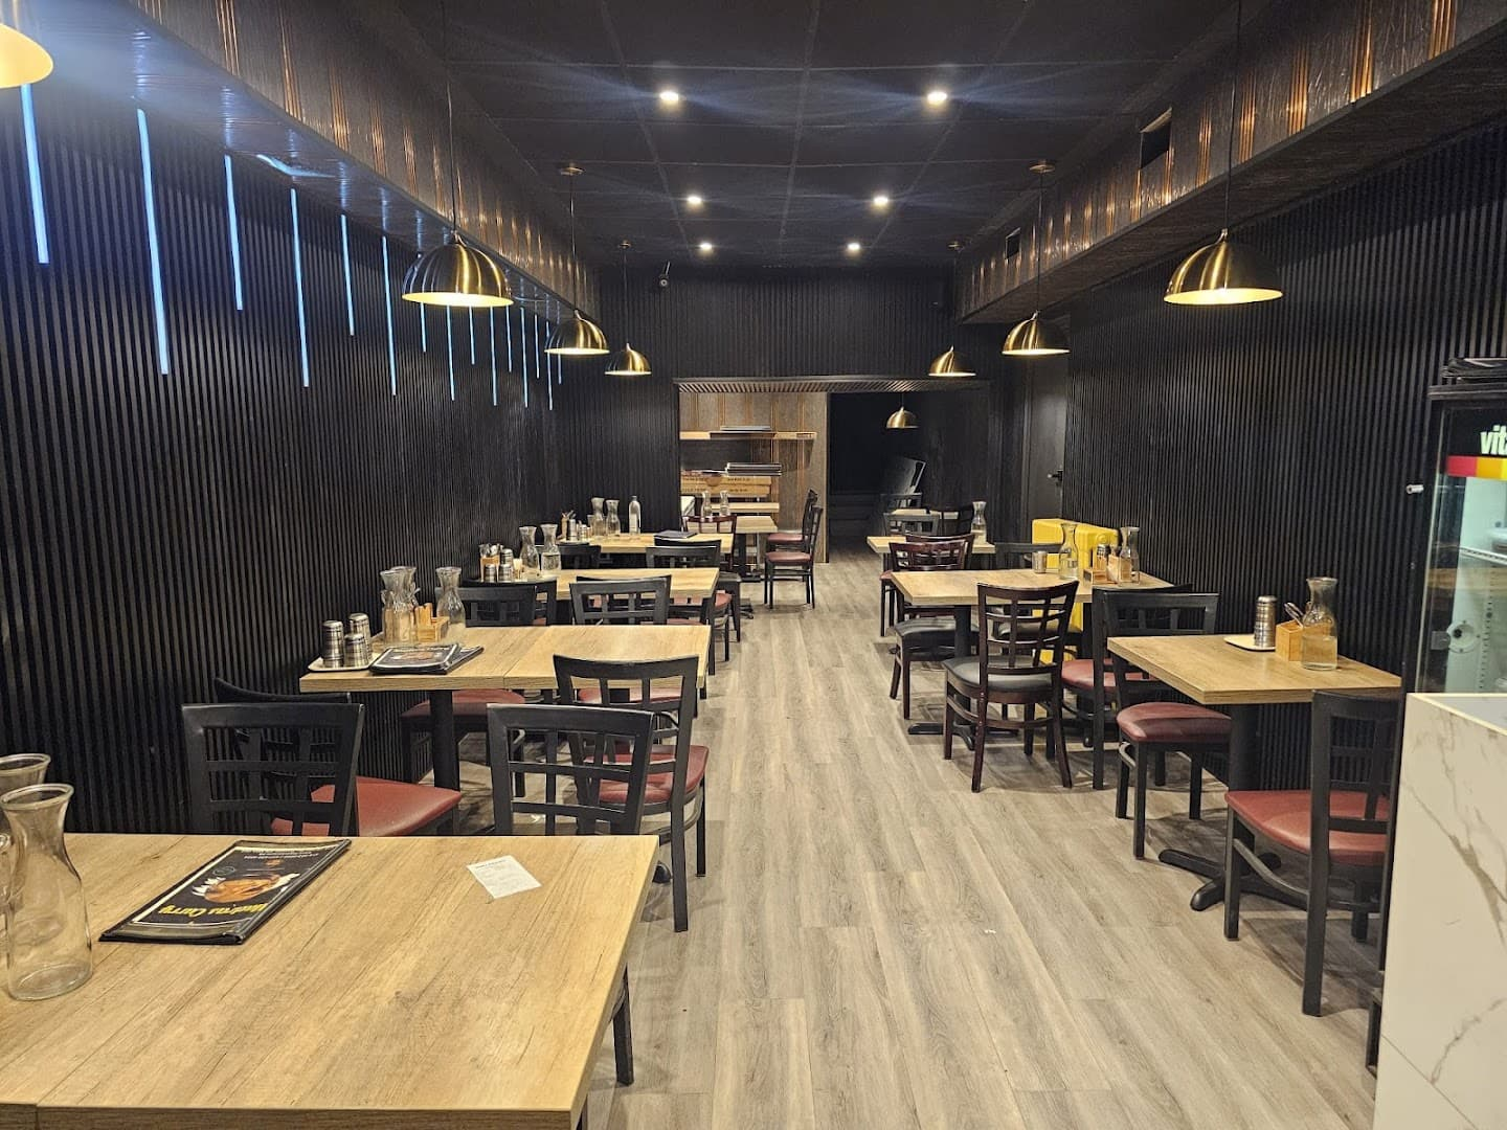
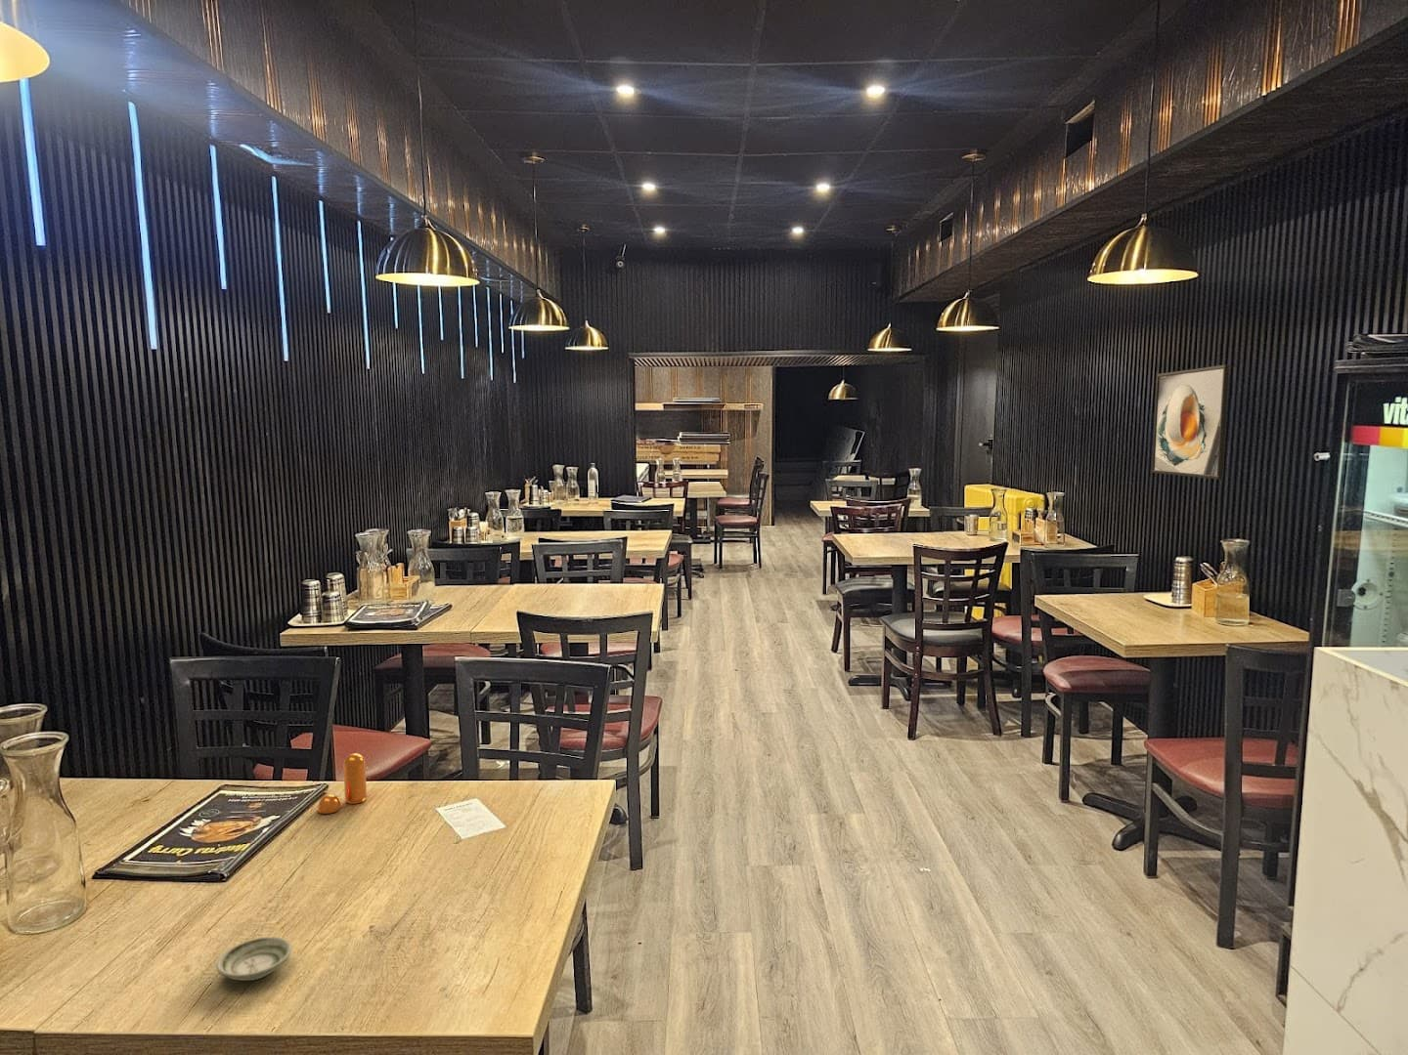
+ pepper shaker (344, 780)
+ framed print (1187, 423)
+ saucer (254, 962)
